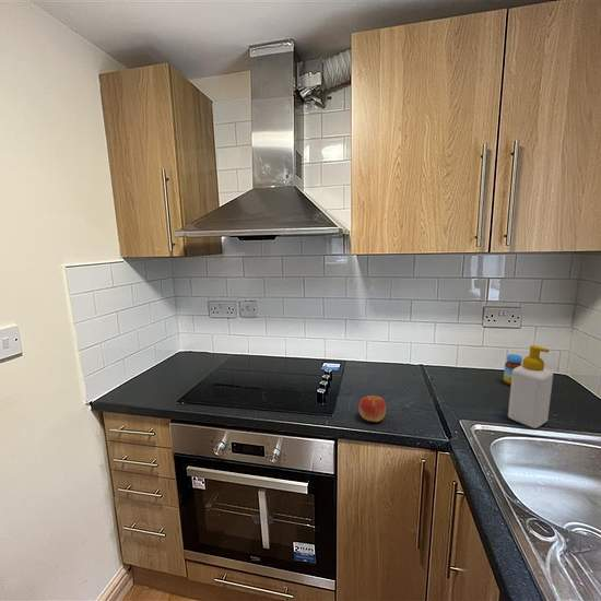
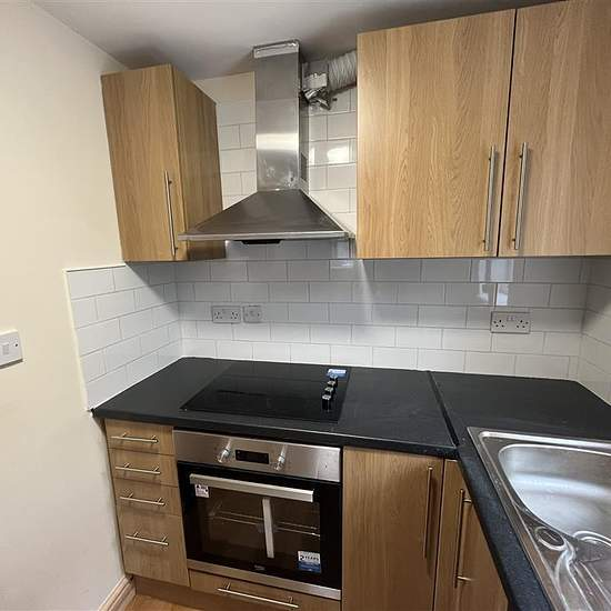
- jar (512, 368)
- apple (372, 406)
- soap bottle (531, 384)
